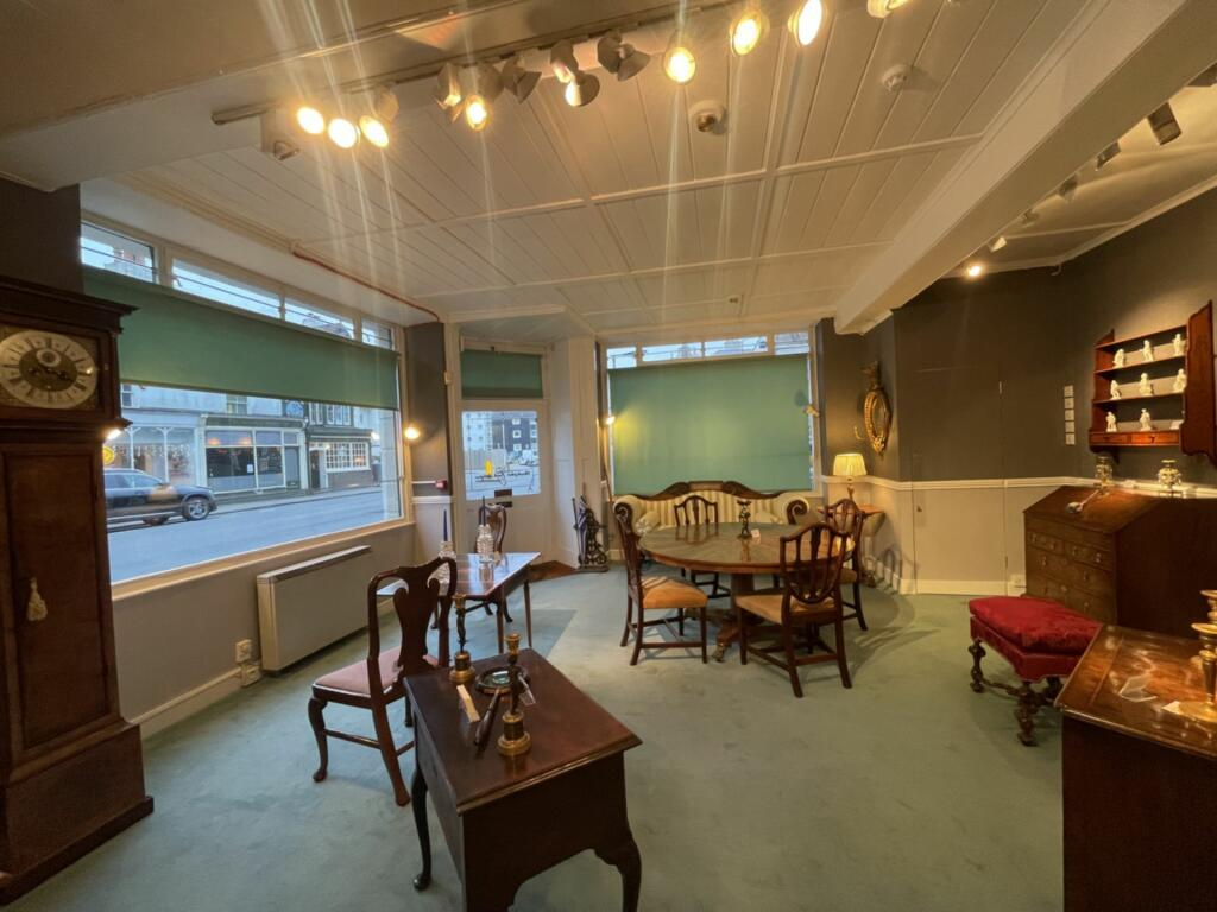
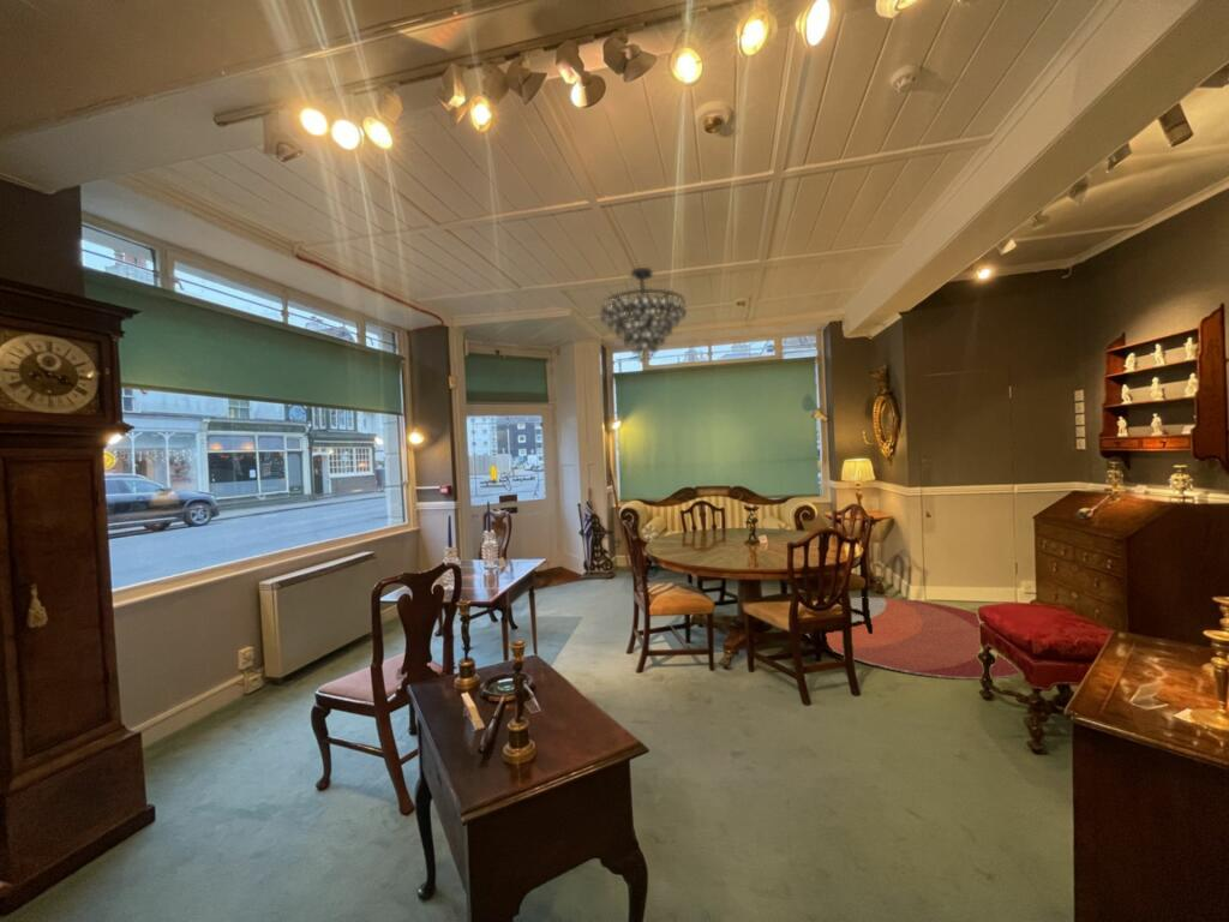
+ rug (907, 629)
+ chandelier (642, 312)
